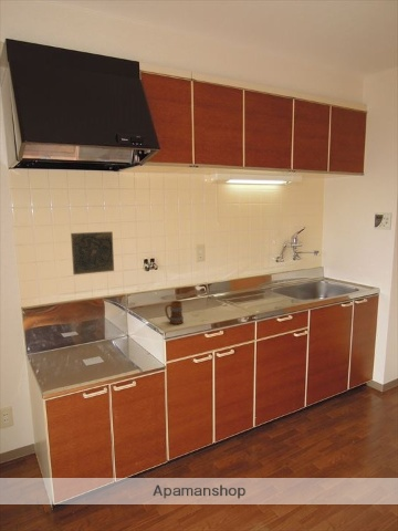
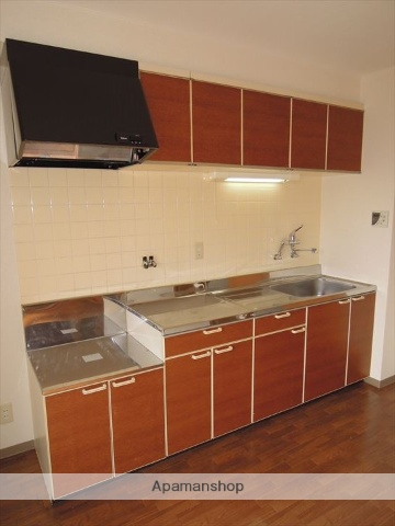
- decorative tile (93, 252)
- mug (174, 312)
